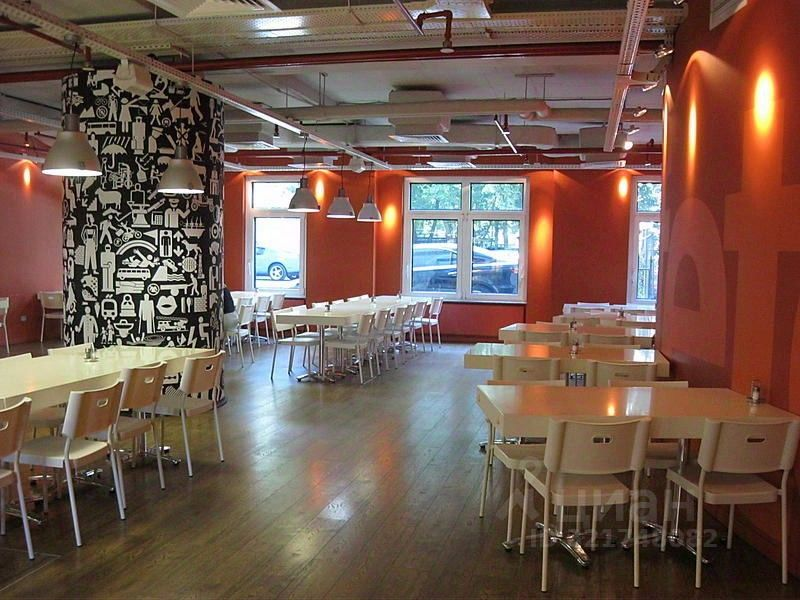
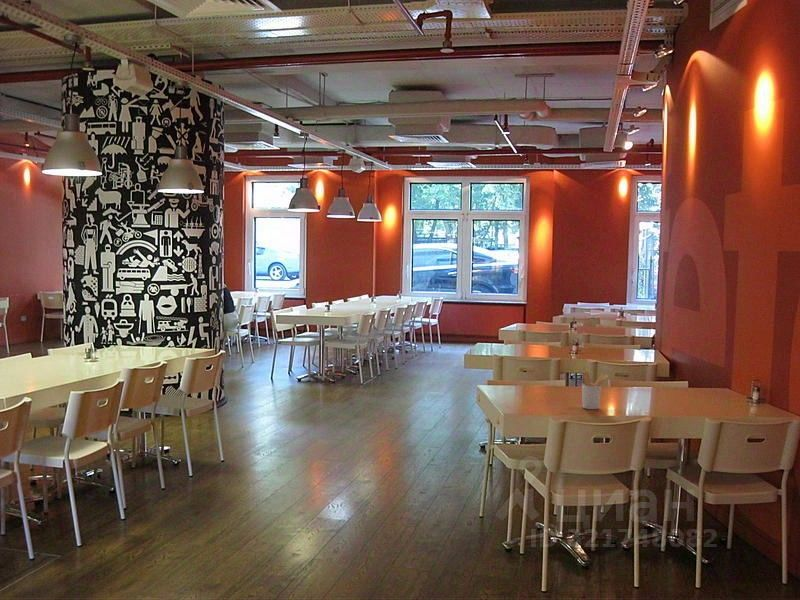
+ utensil holder (595, 390)
